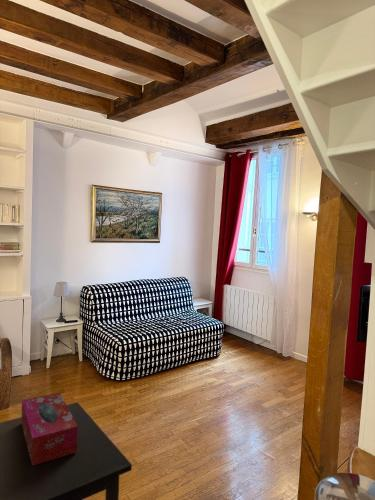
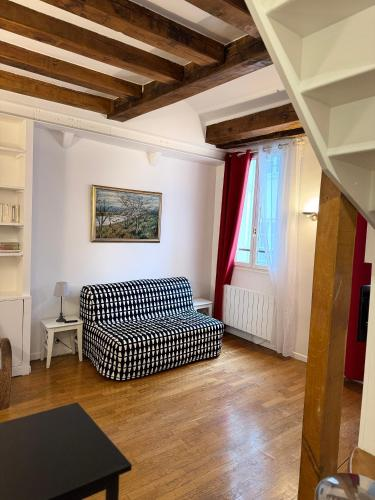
- tissue box (47, 424)
